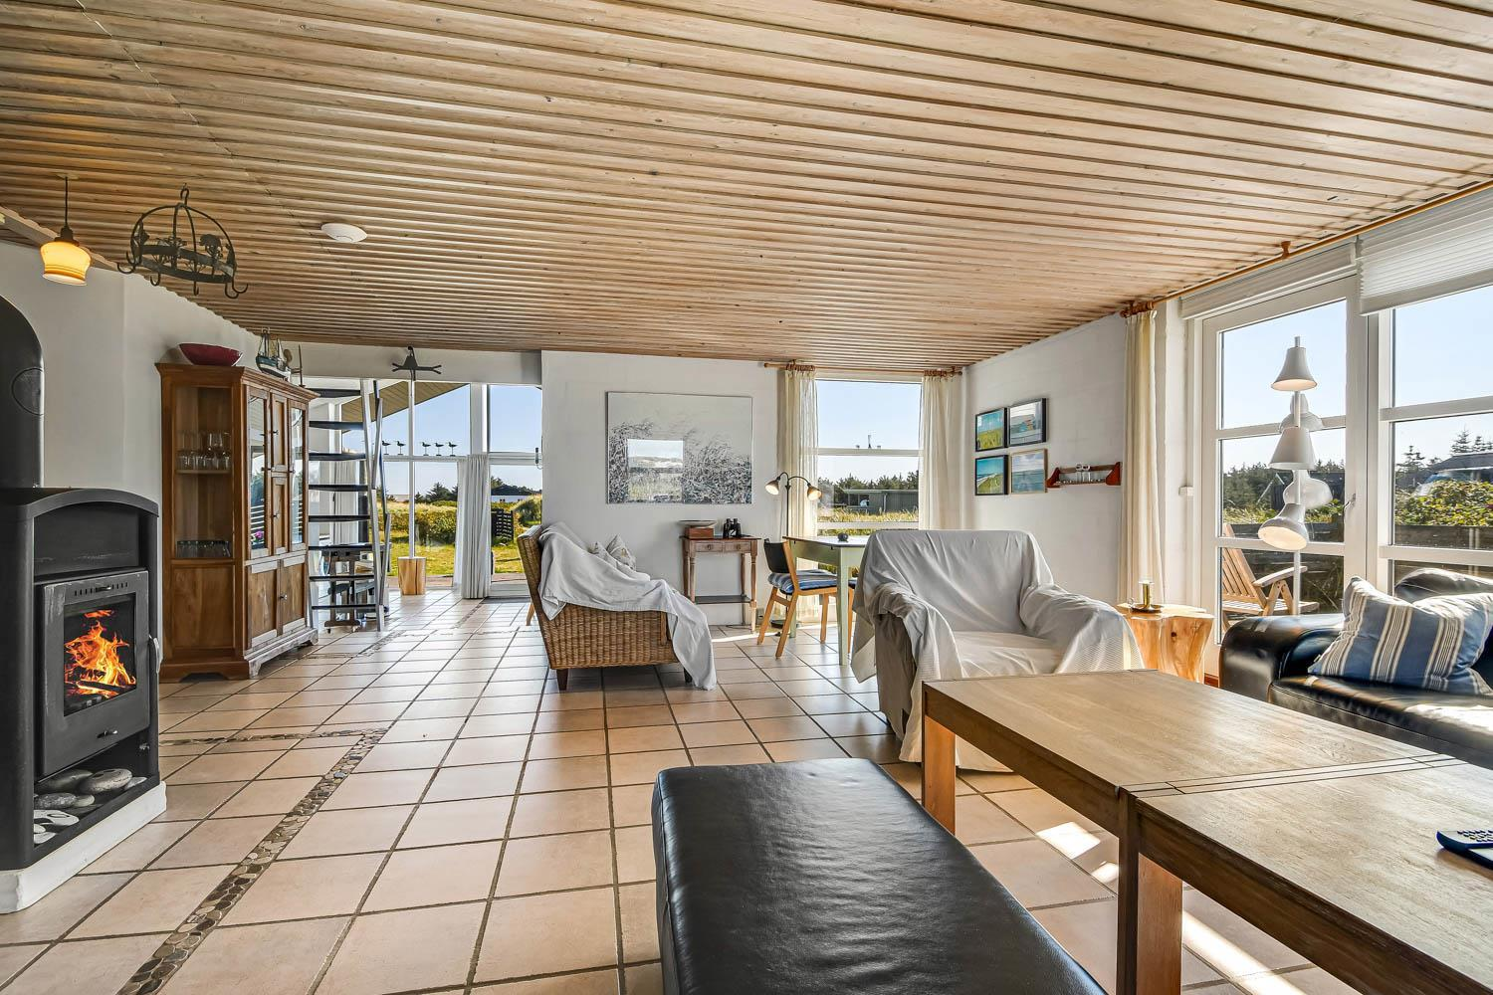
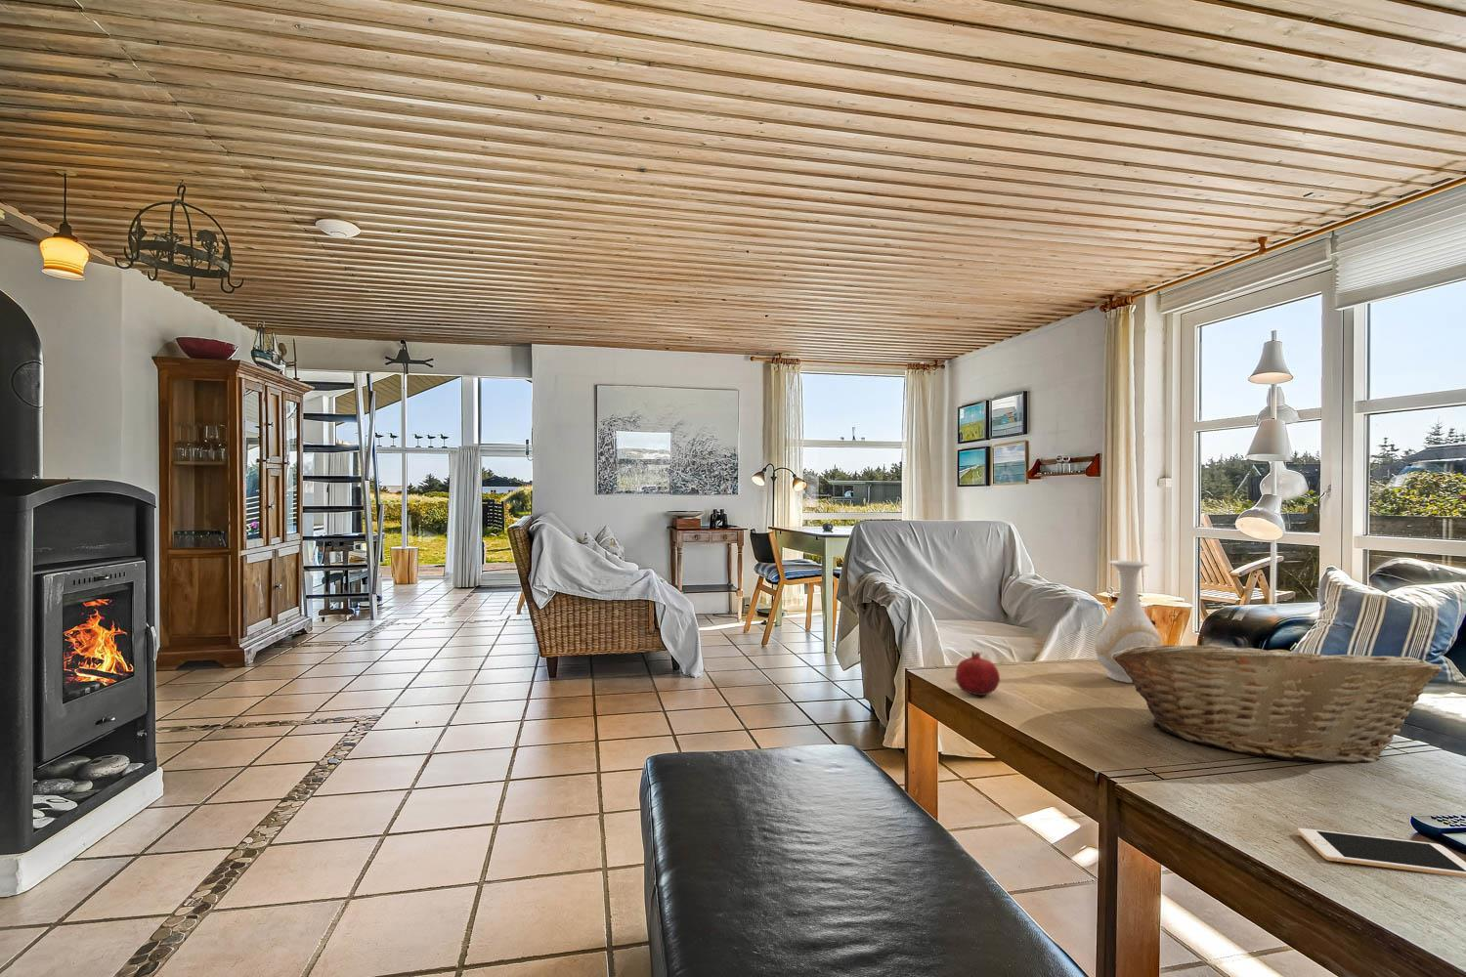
+ fruit (976, 672)
+ cell phone (1384, 852)
+ fruit basket (1261, 685)
+ vase (1128, 620)
